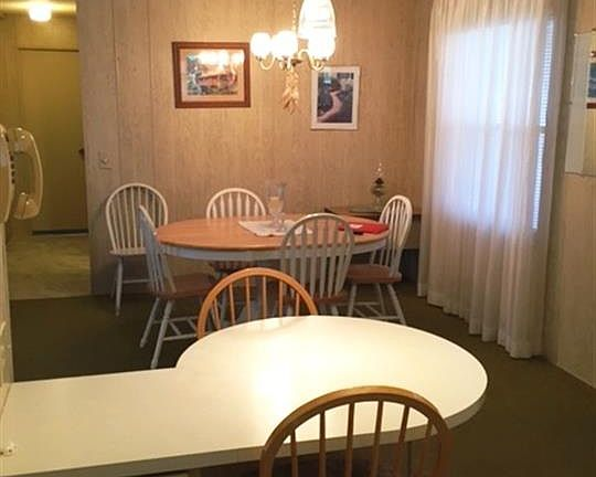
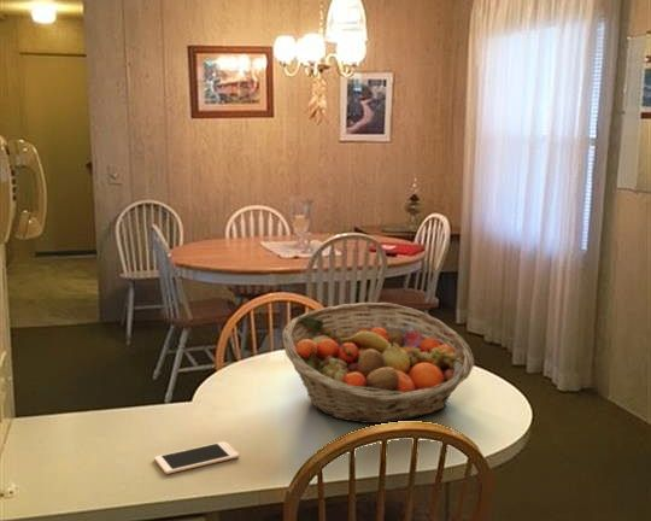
+ cell phone (197, 456)
+ fruit basket (377, 359)
